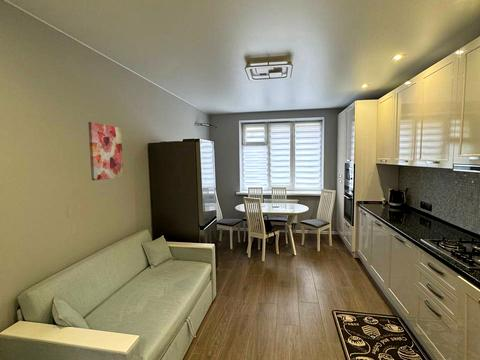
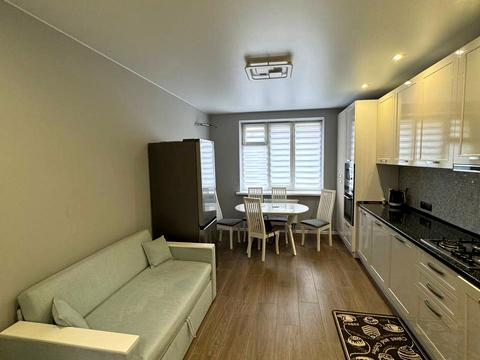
- wall art (107, 152)
